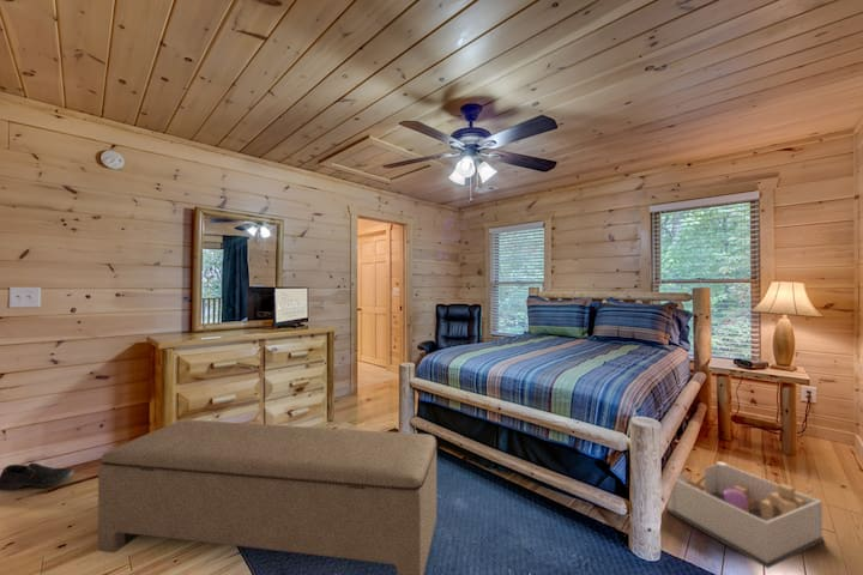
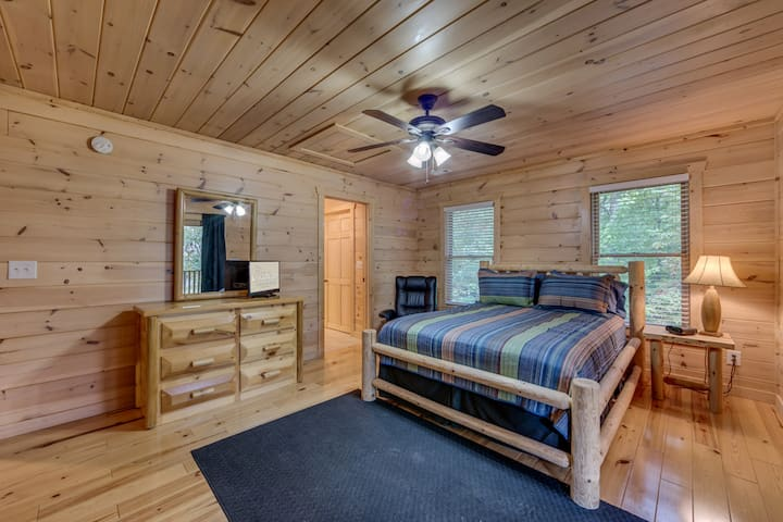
- bench (277, 488)
- storage bin (738, 502)
- shoe (36, 472)
